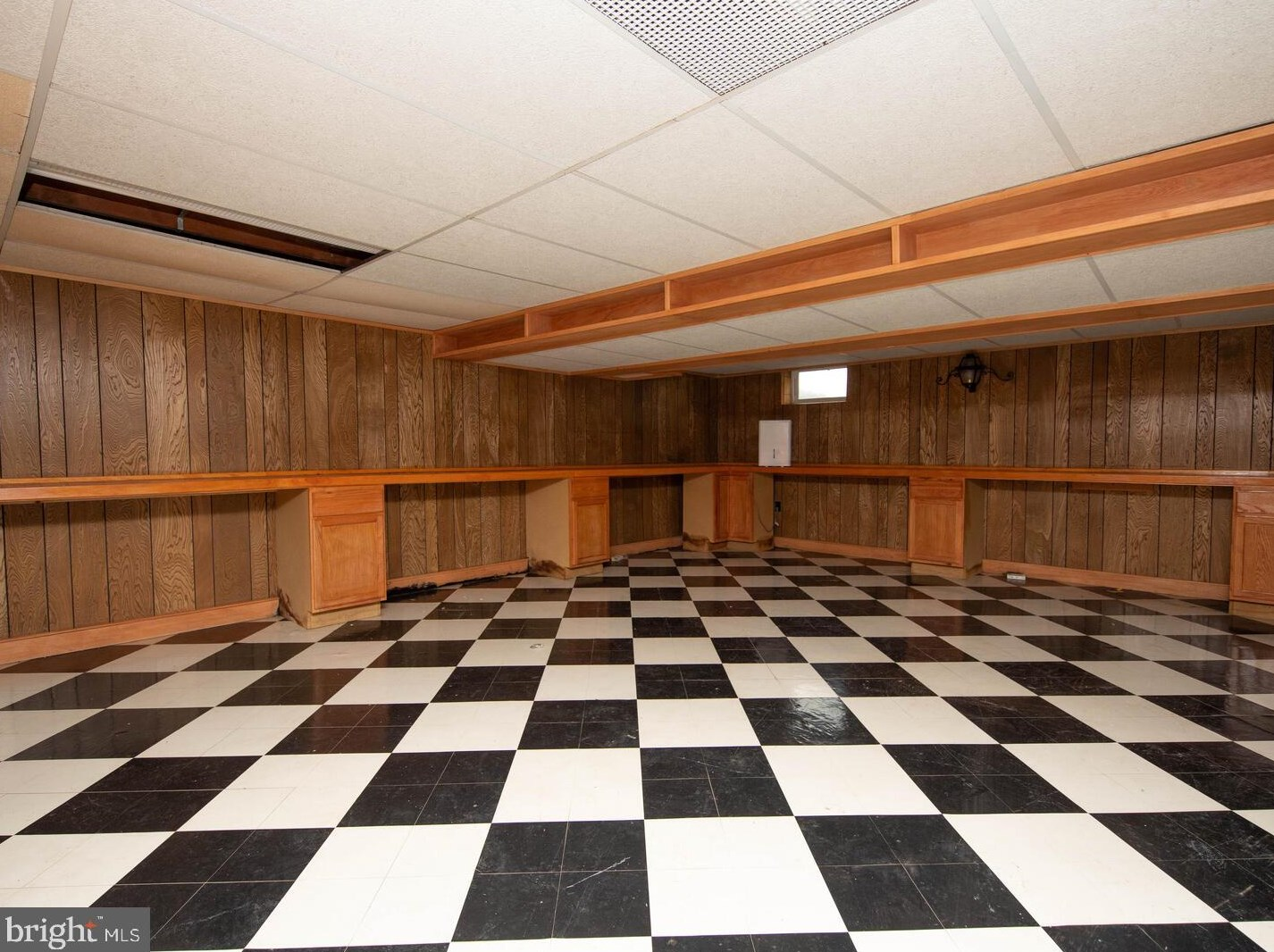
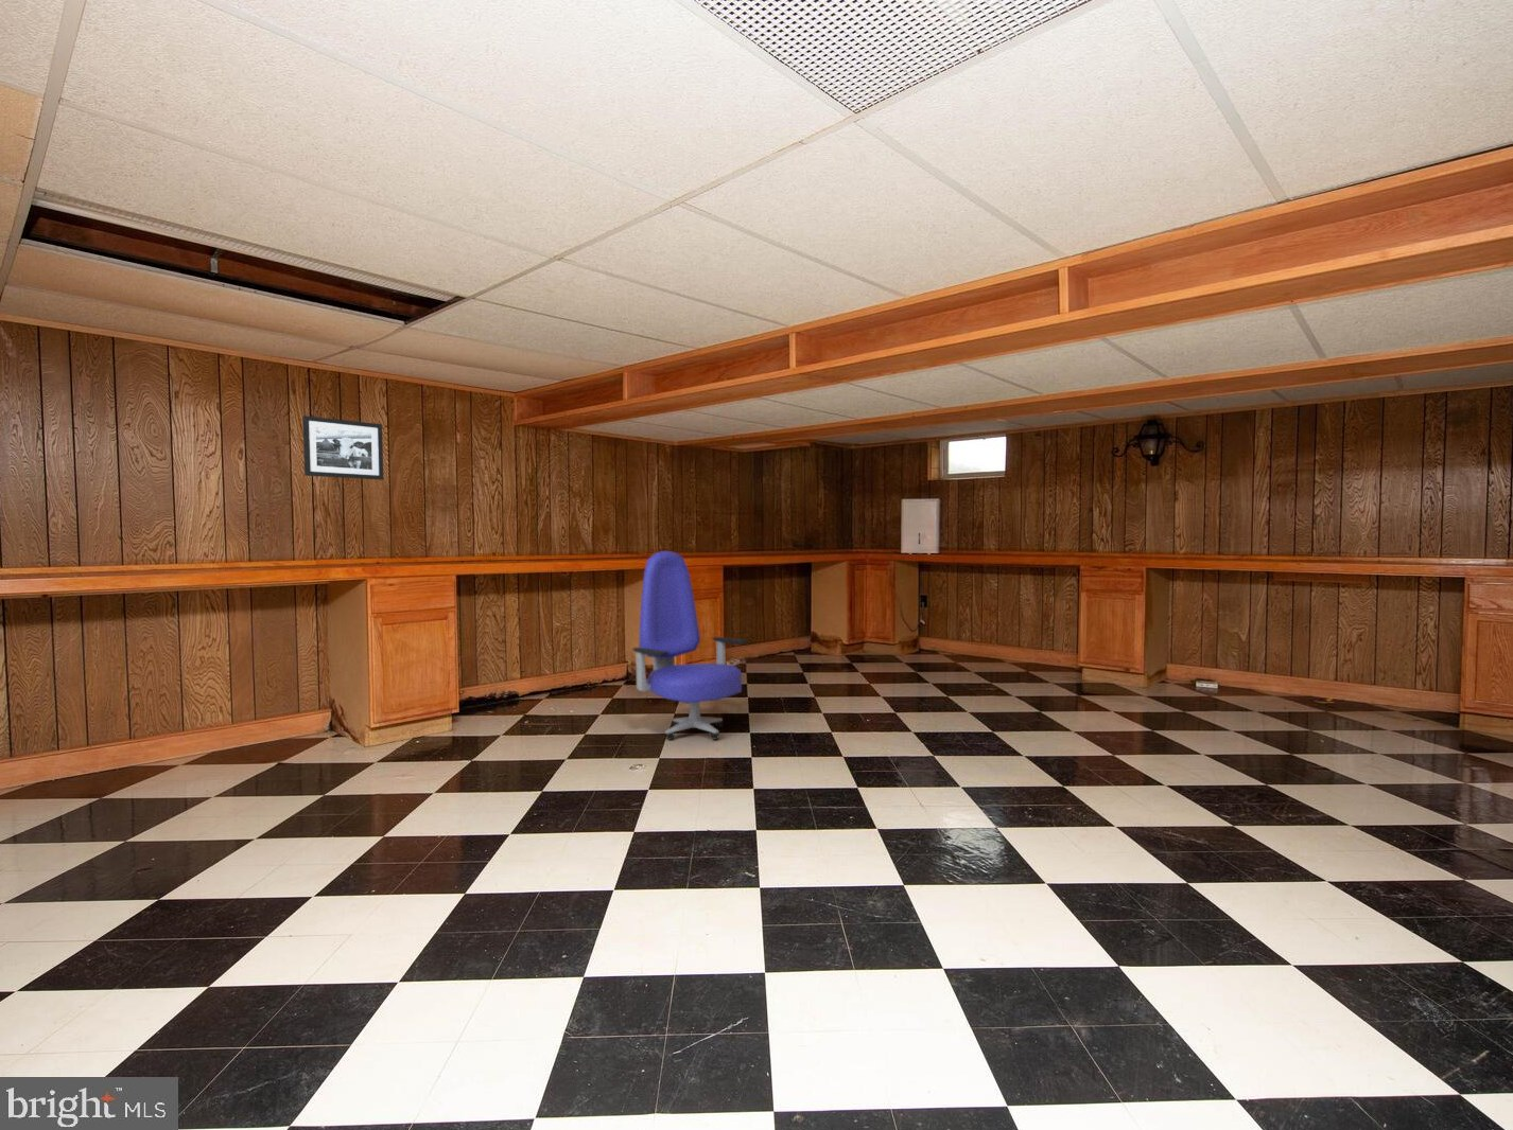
+ office chair (689, 641)
+ picture frame (343, 449)
